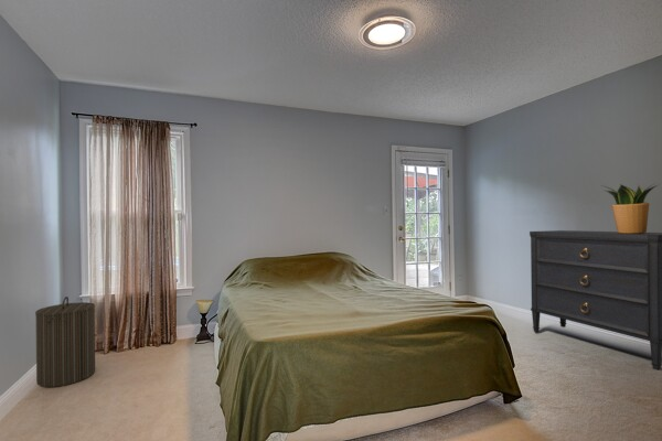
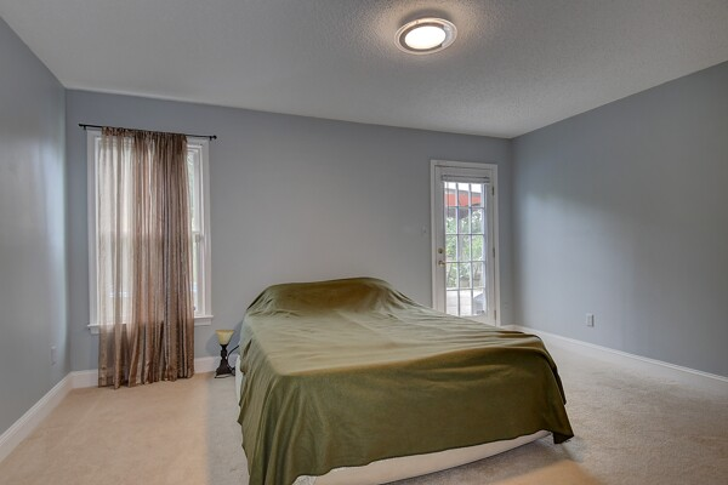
- potted plant (631, 207)
- laundry hamper (66, 336)
- dresser (601, 288)
